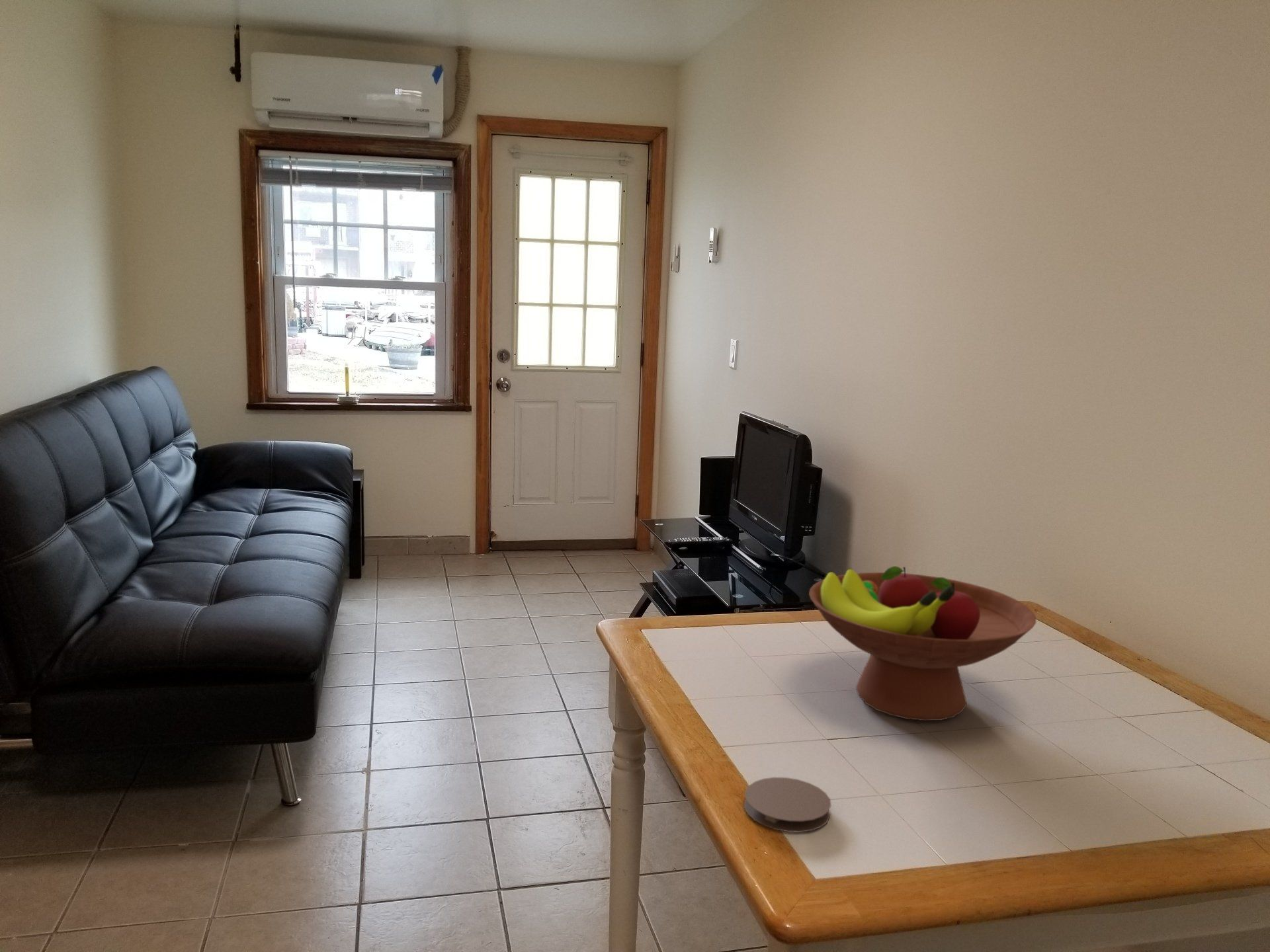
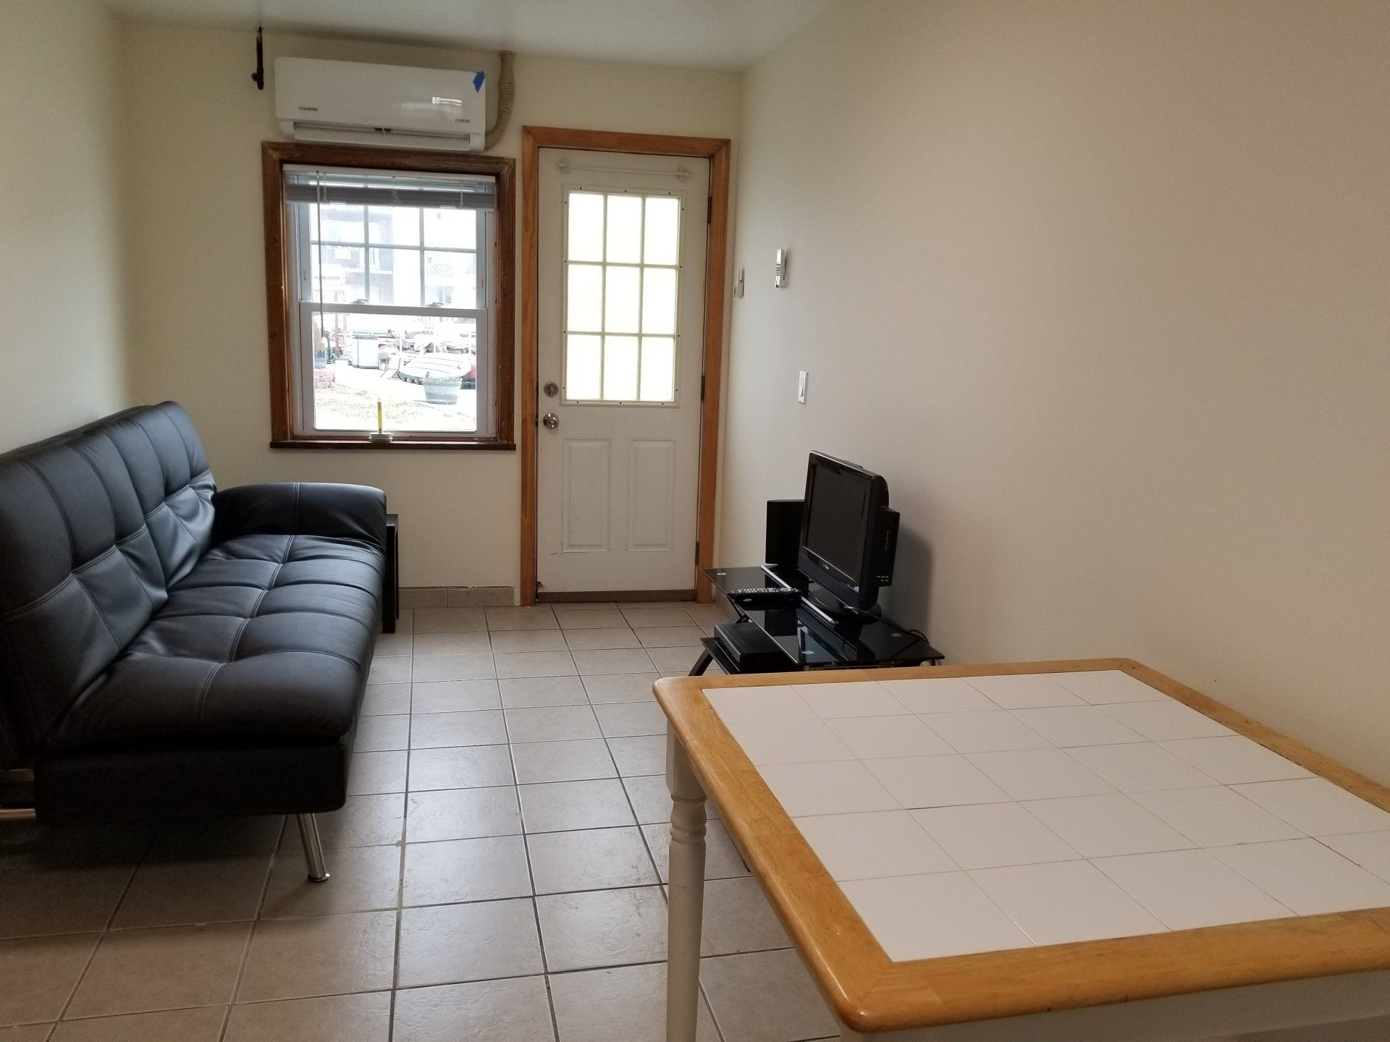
- coaster (787, 803)
- fruit bowl (916, 633)
